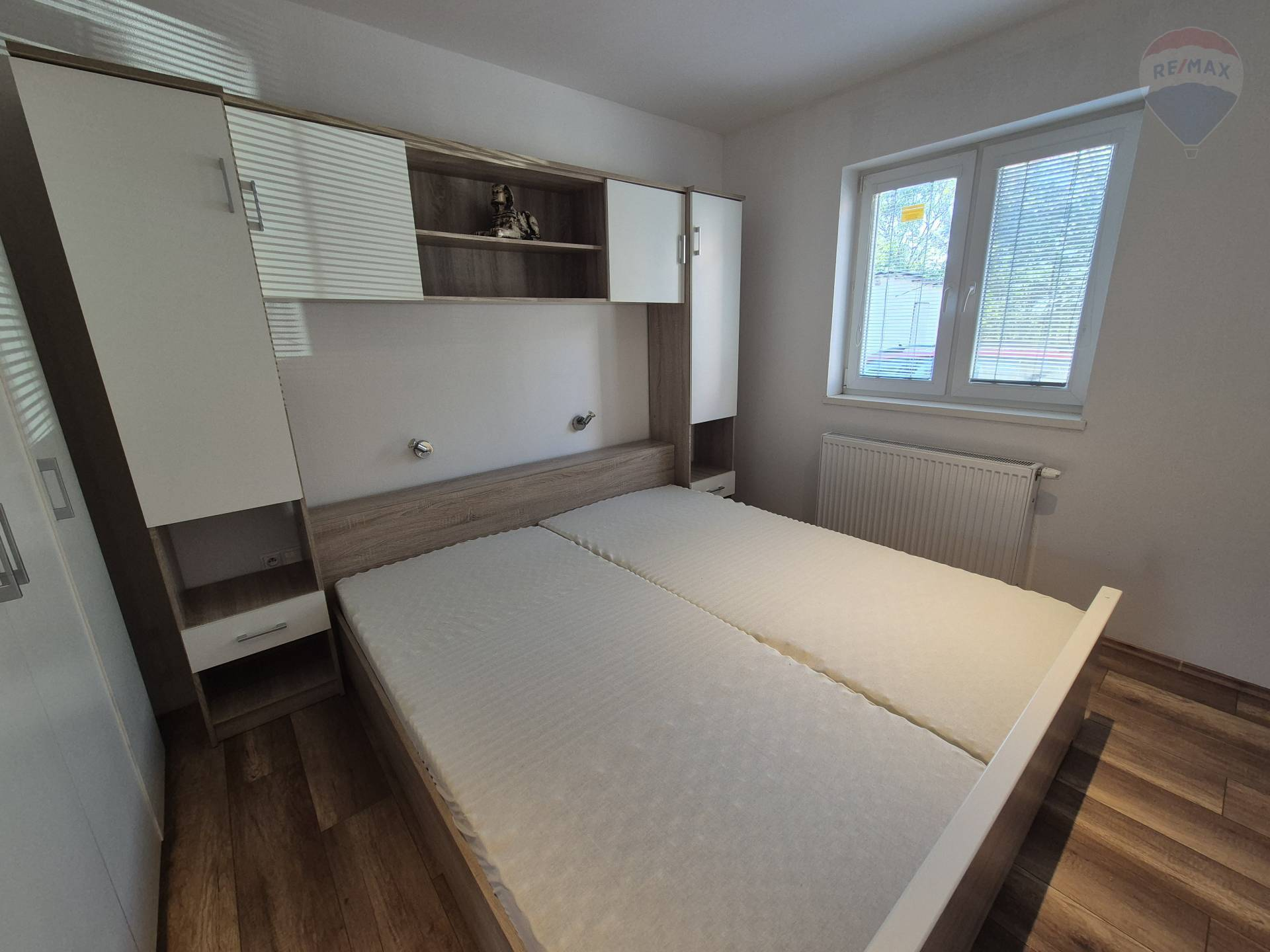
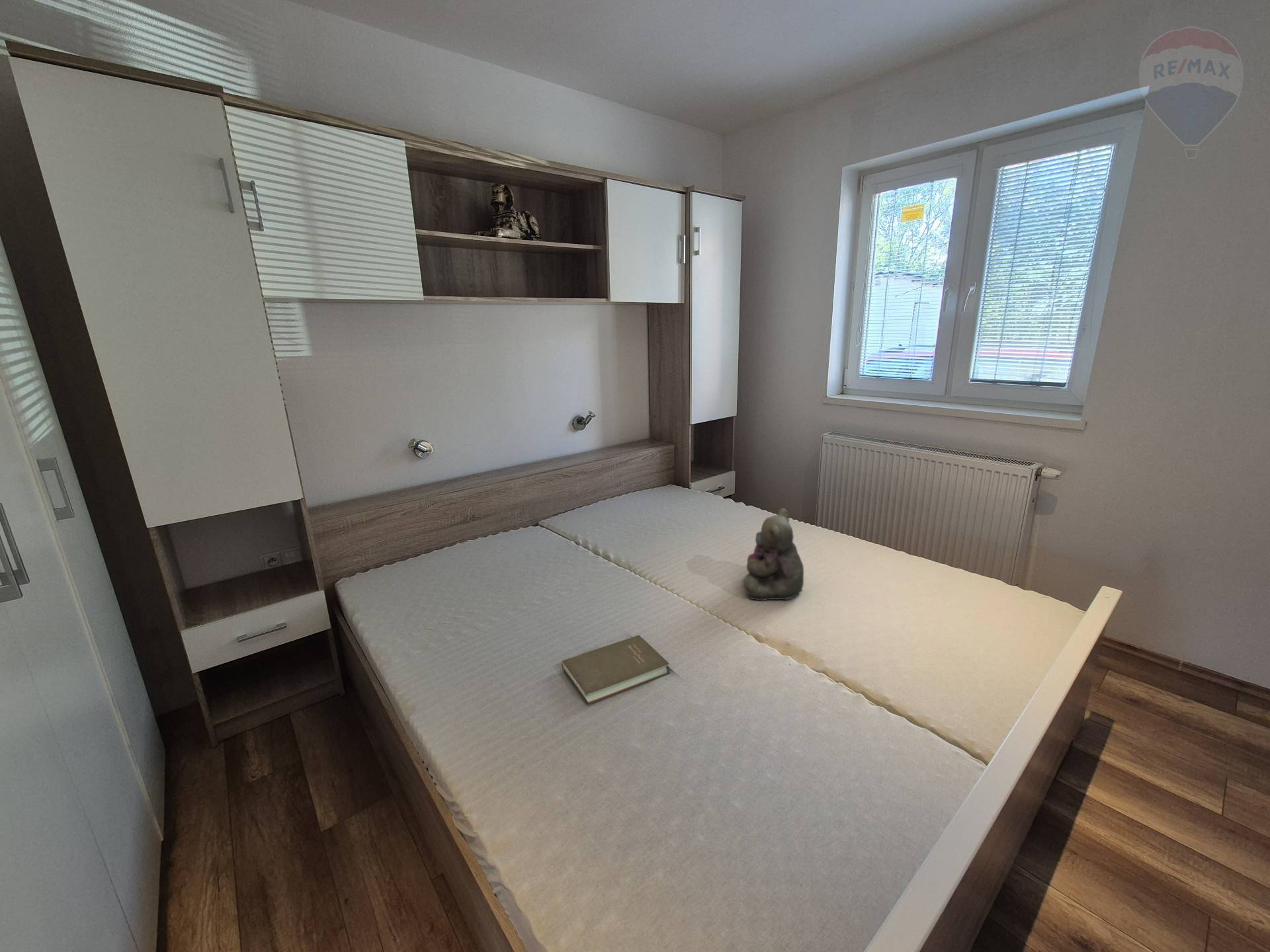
+ book (614, 666)
+ teddy bear (776, 550)
